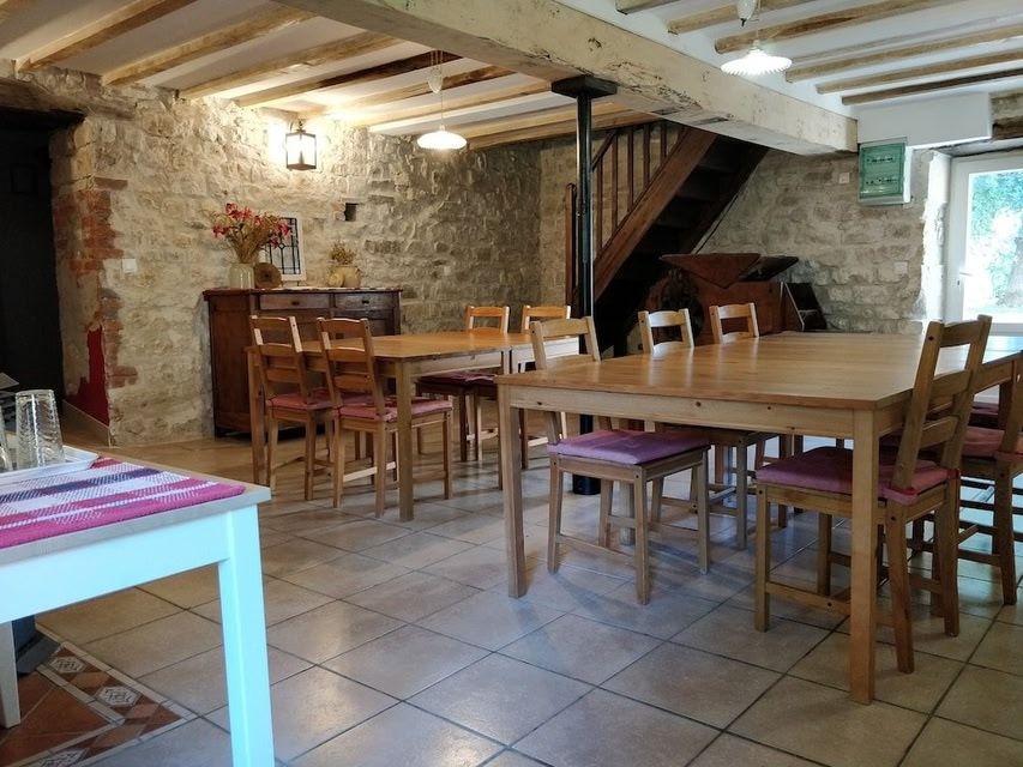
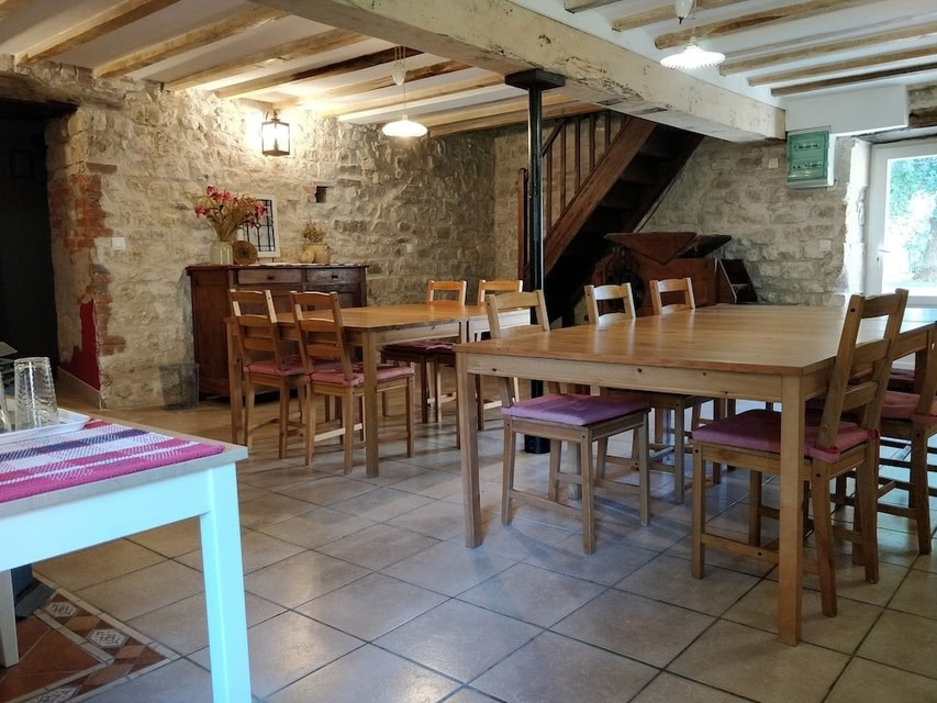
+ waste bin (179, 386)
